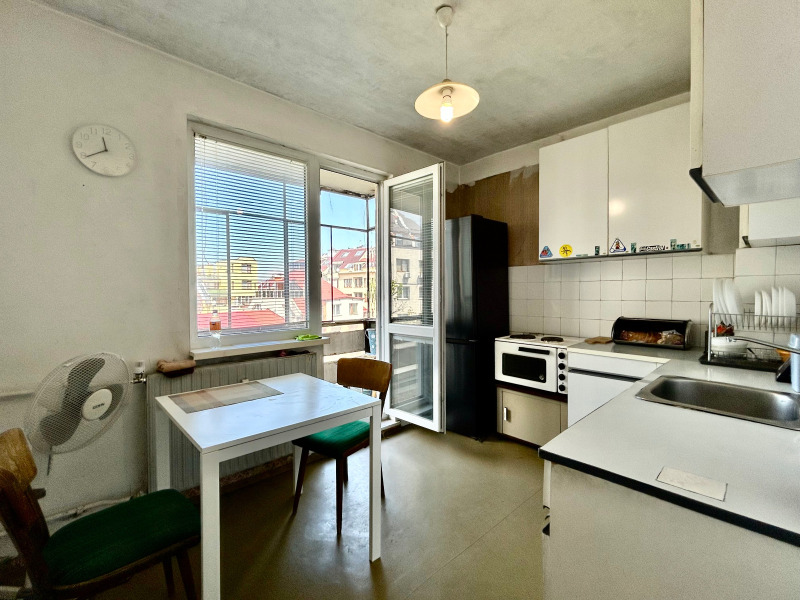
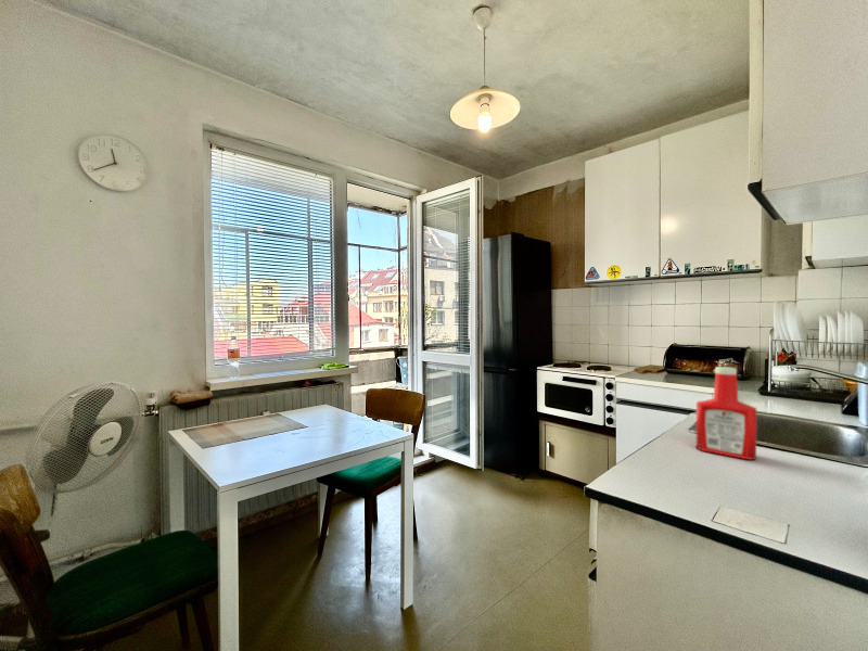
+ soap bottle (725, 409)
